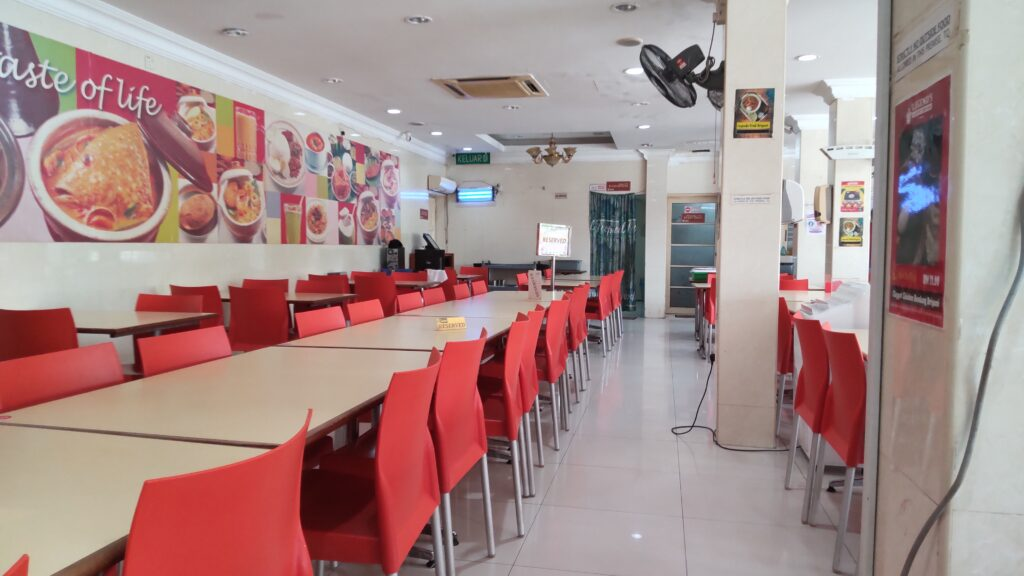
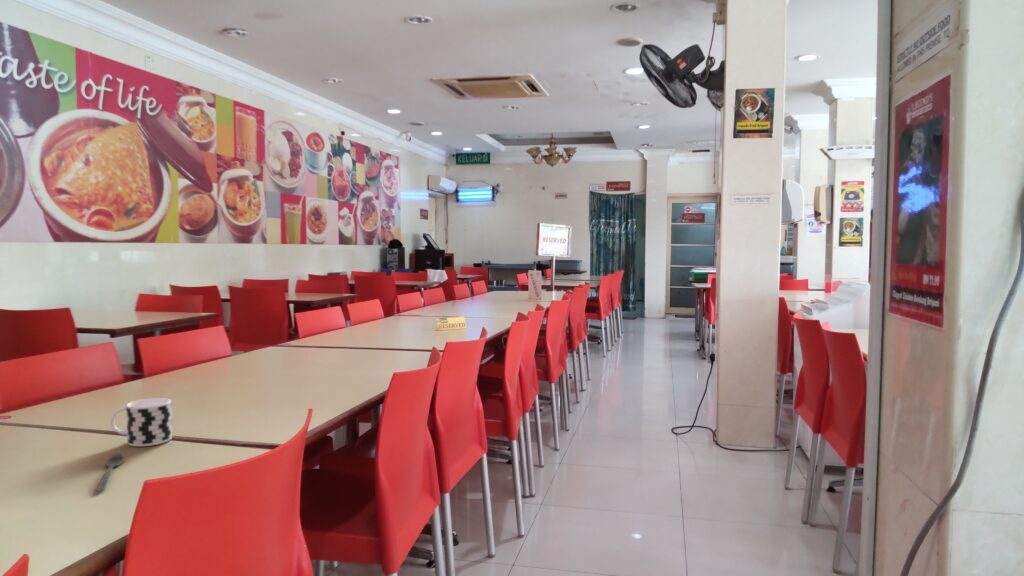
+ cup (141, 422)
+ spoon (109, 471)
